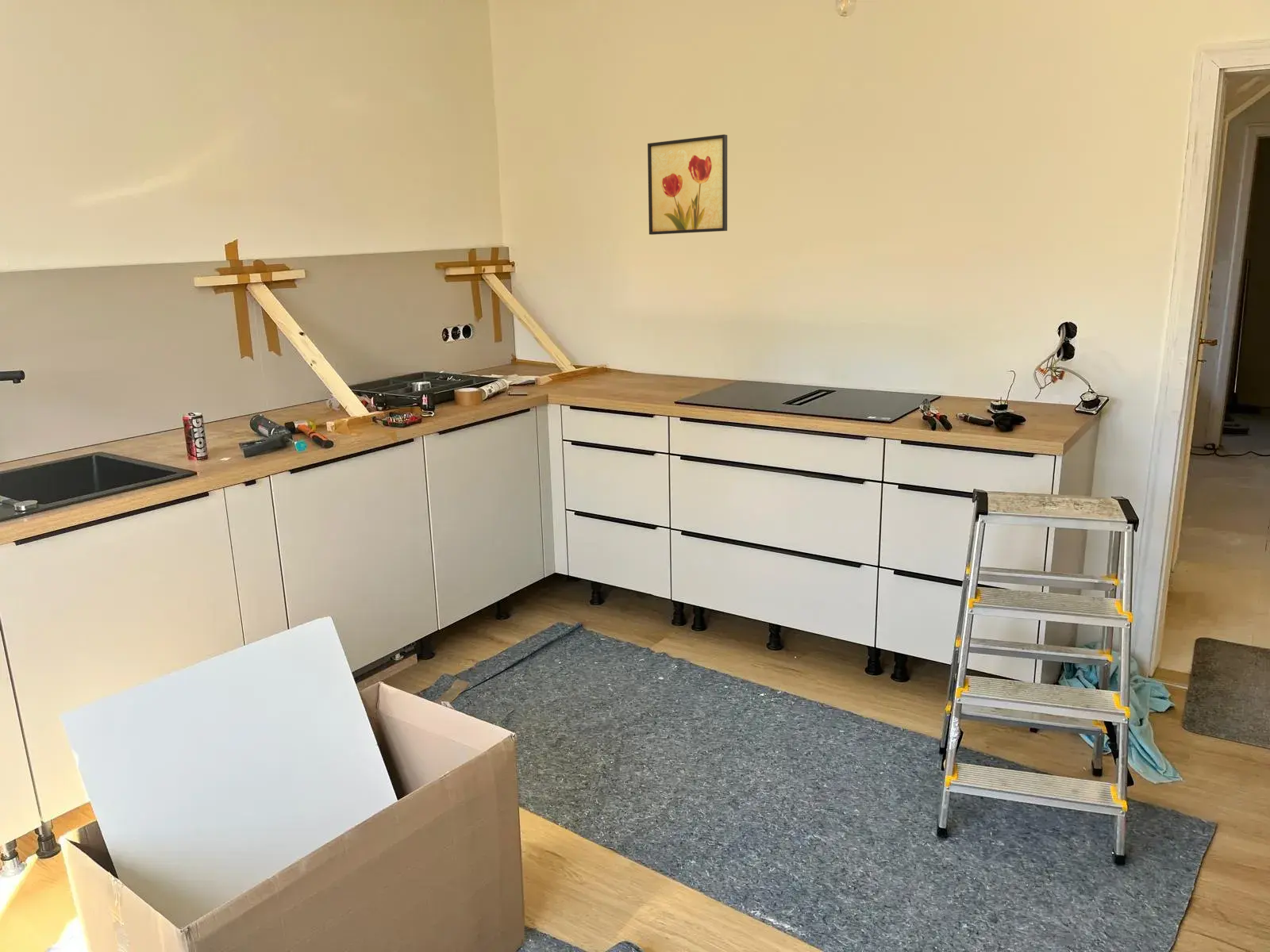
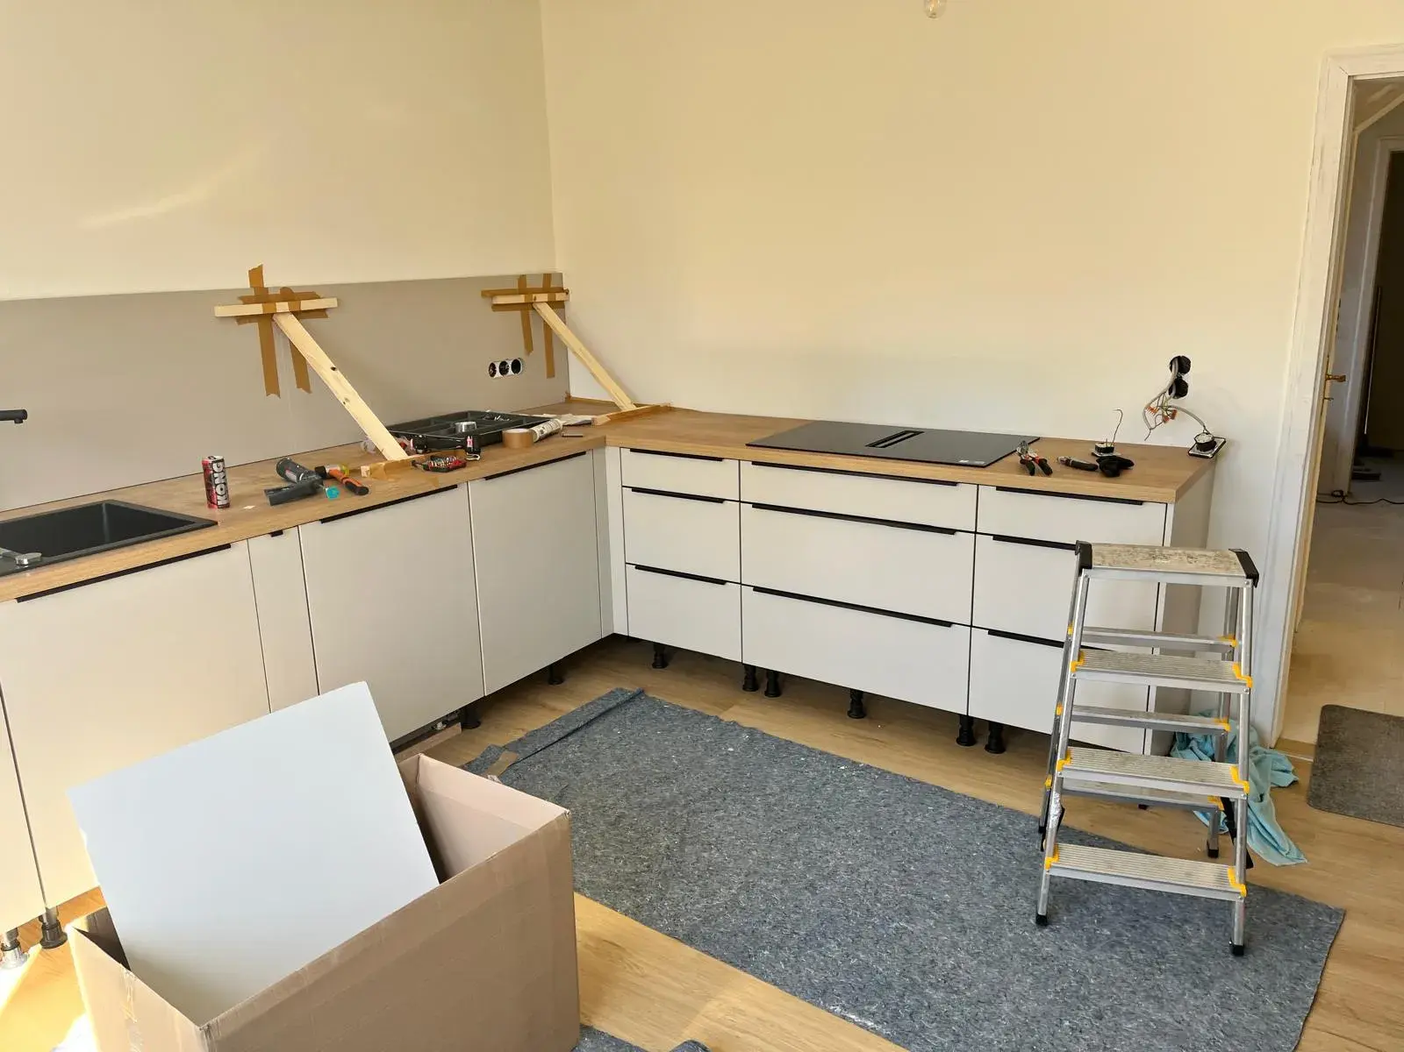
- wall art (687, 186)
